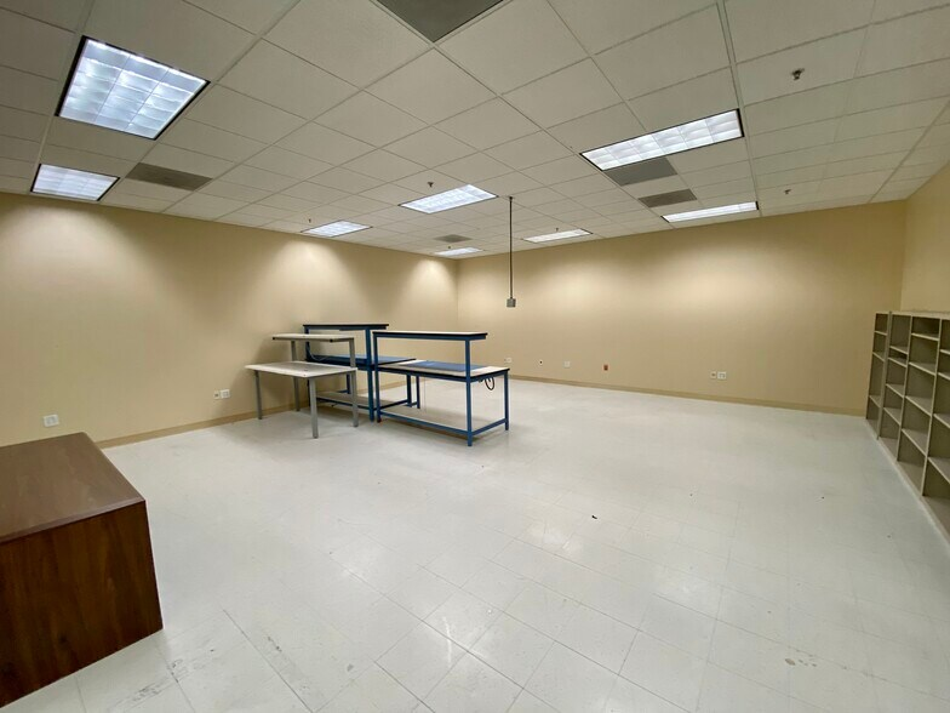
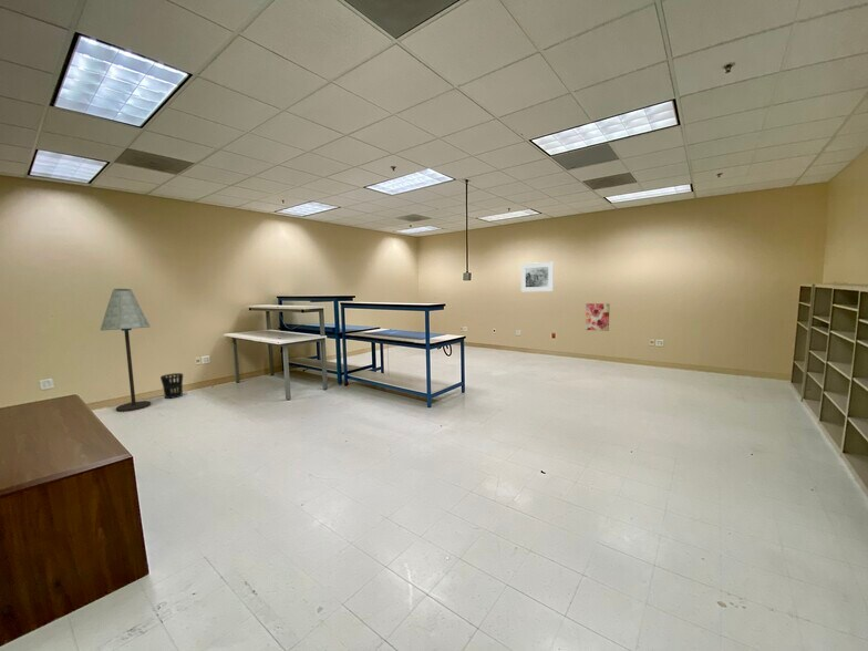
+ wall art (597, 317)
+ floor lamp (127, 348)
+ wastebasket (173, 385)
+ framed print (536, 277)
